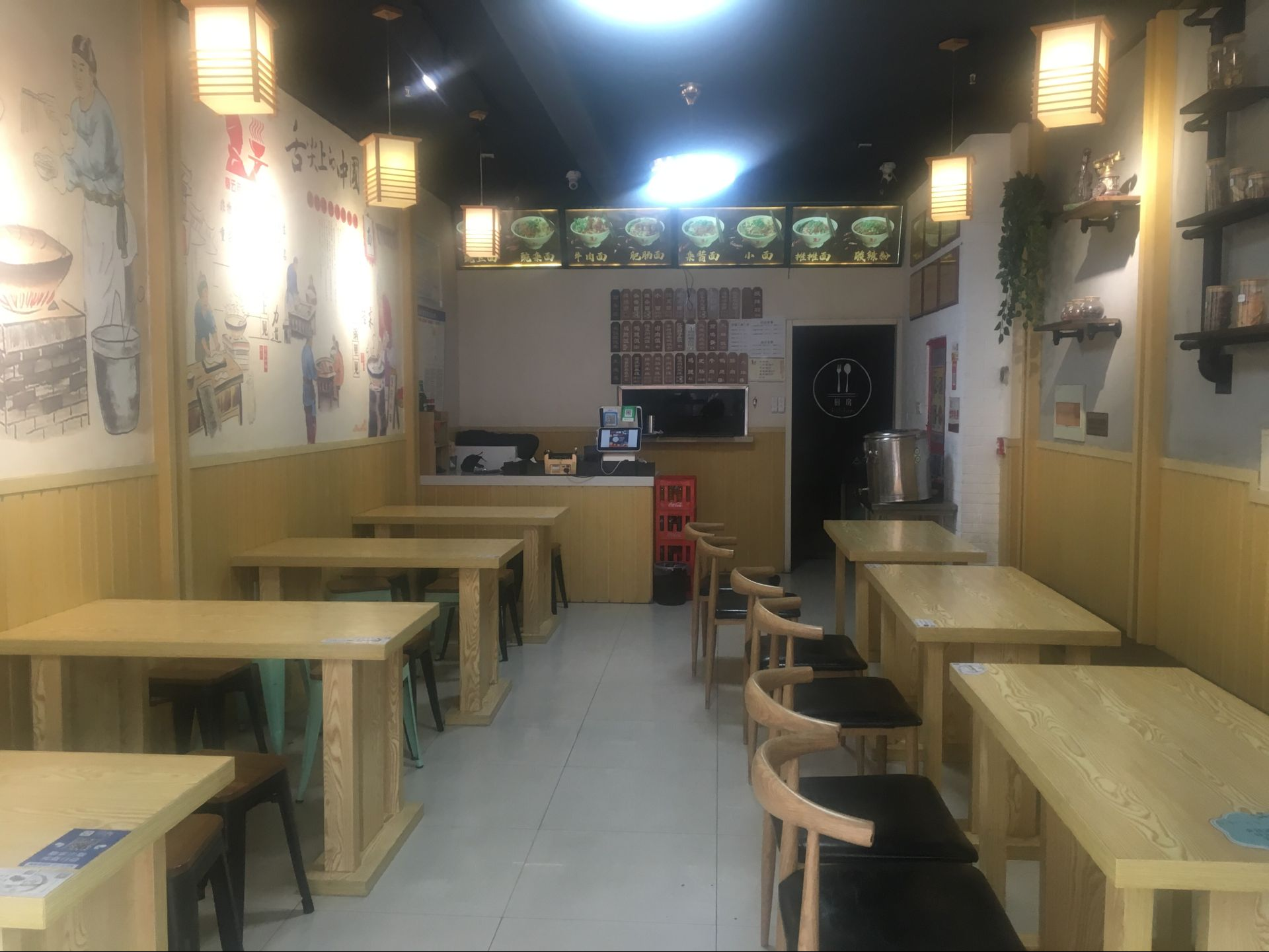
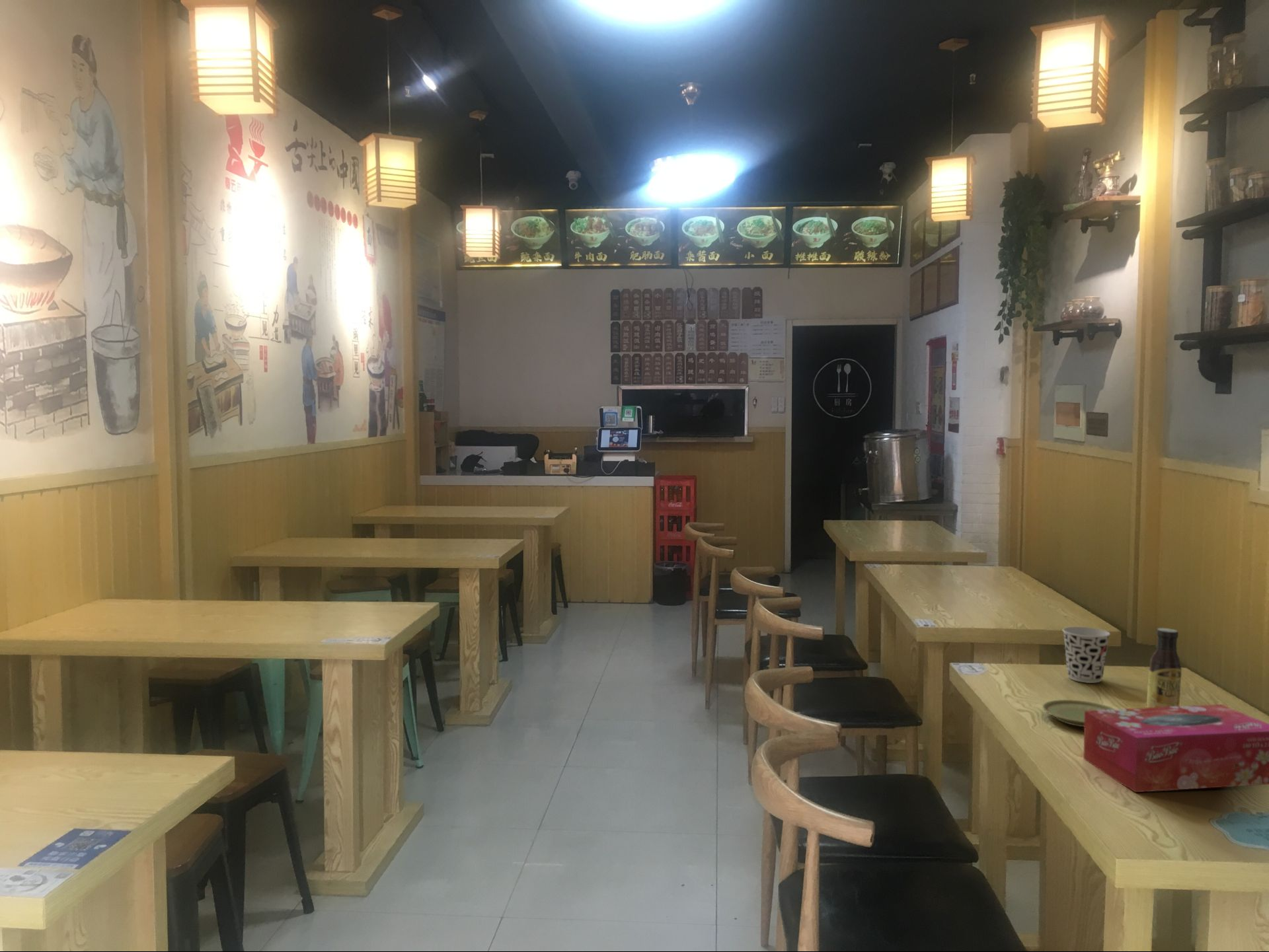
+ tissue box (1180, 746)
+ sauce bottle (1164, 674)
+ plate (1081, 715)
+ cup (1085, 655)
